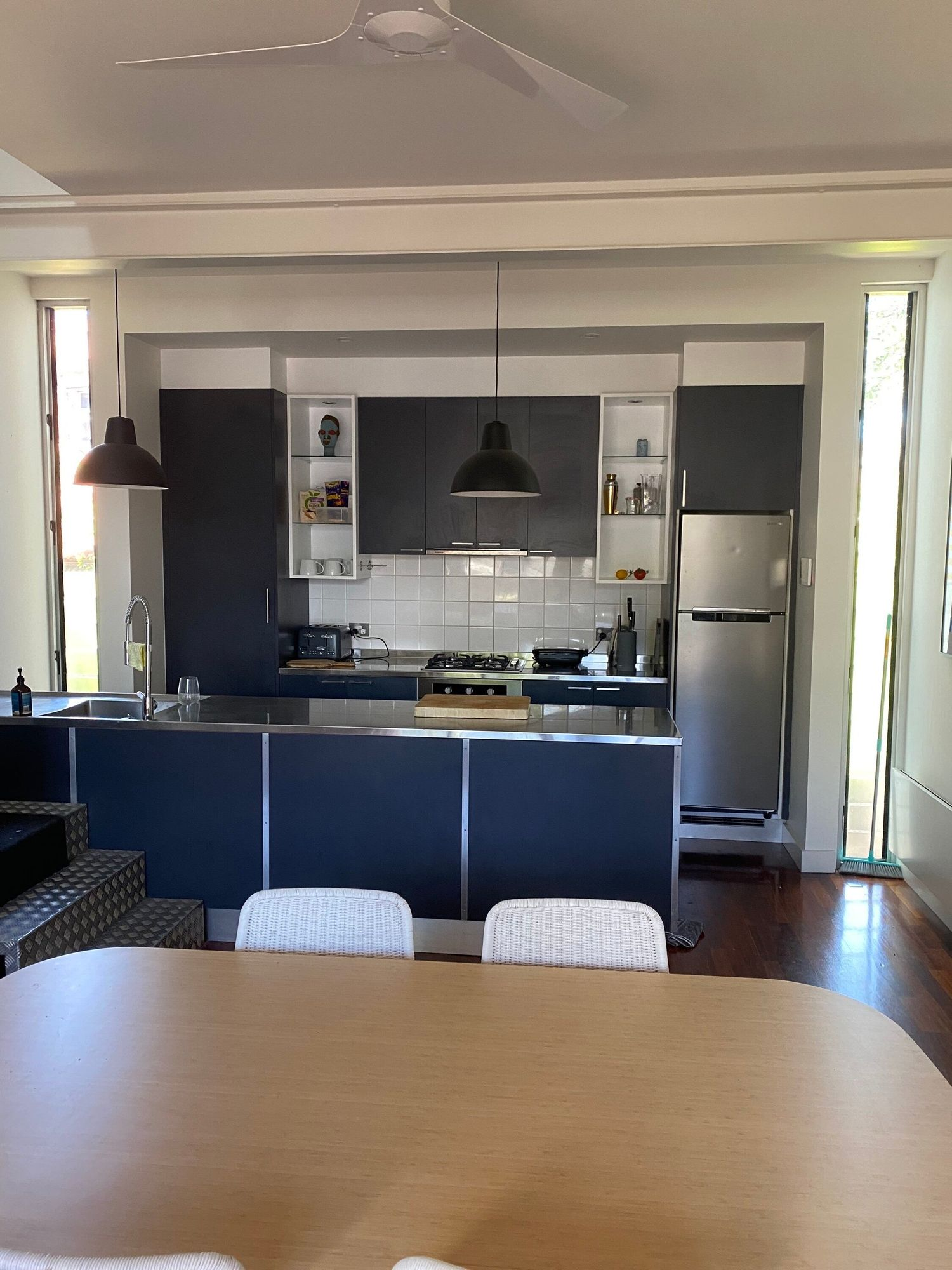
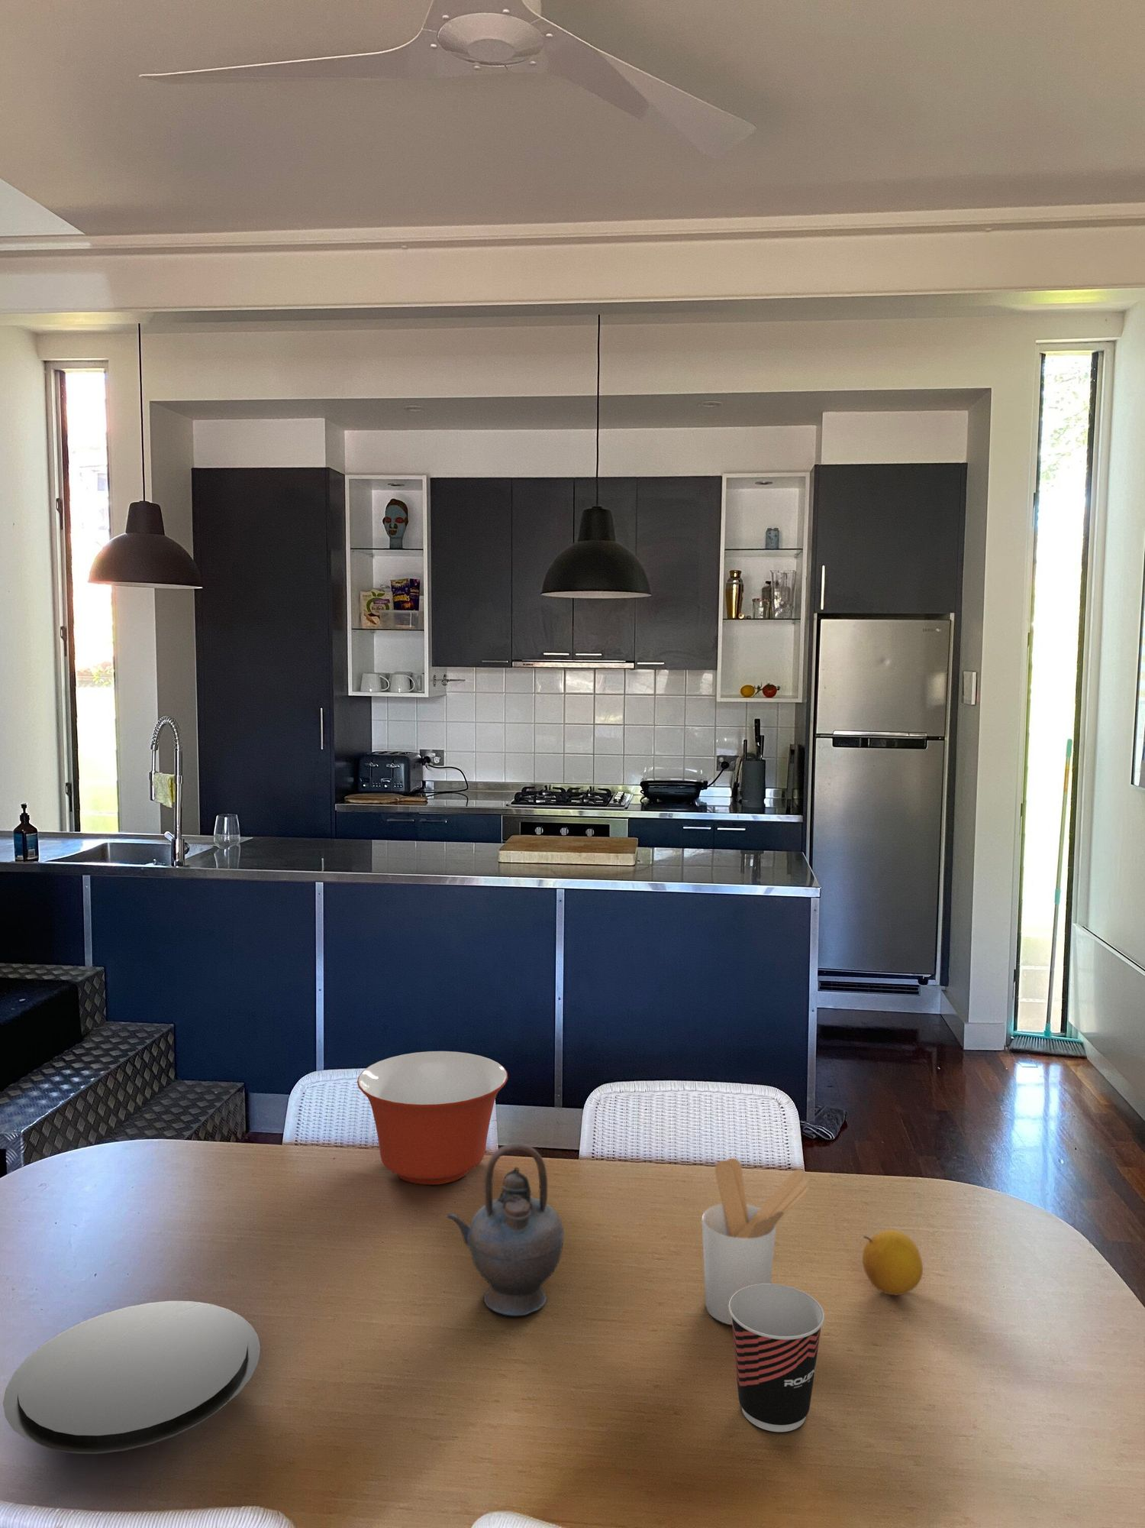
+ mixing bowl (433, 1121)
+ utensil holder (757, 1240)
+ plate (137, 1382)
+ cup (775, 1360)
+ teapot (505, 1221)
+ fruit (892, 1262)
